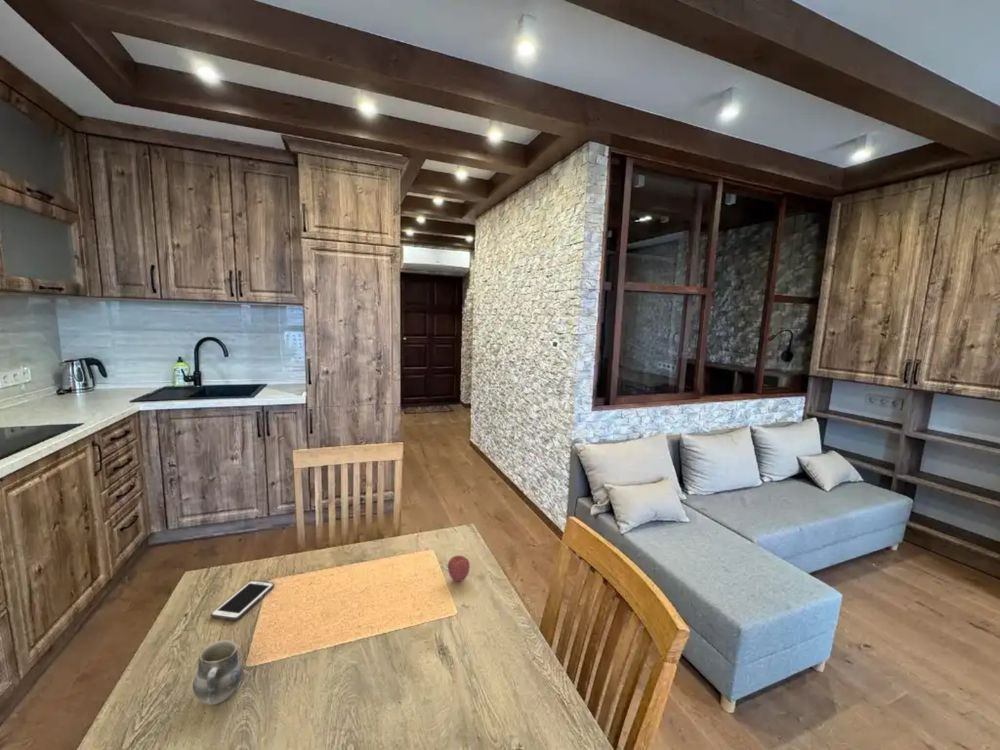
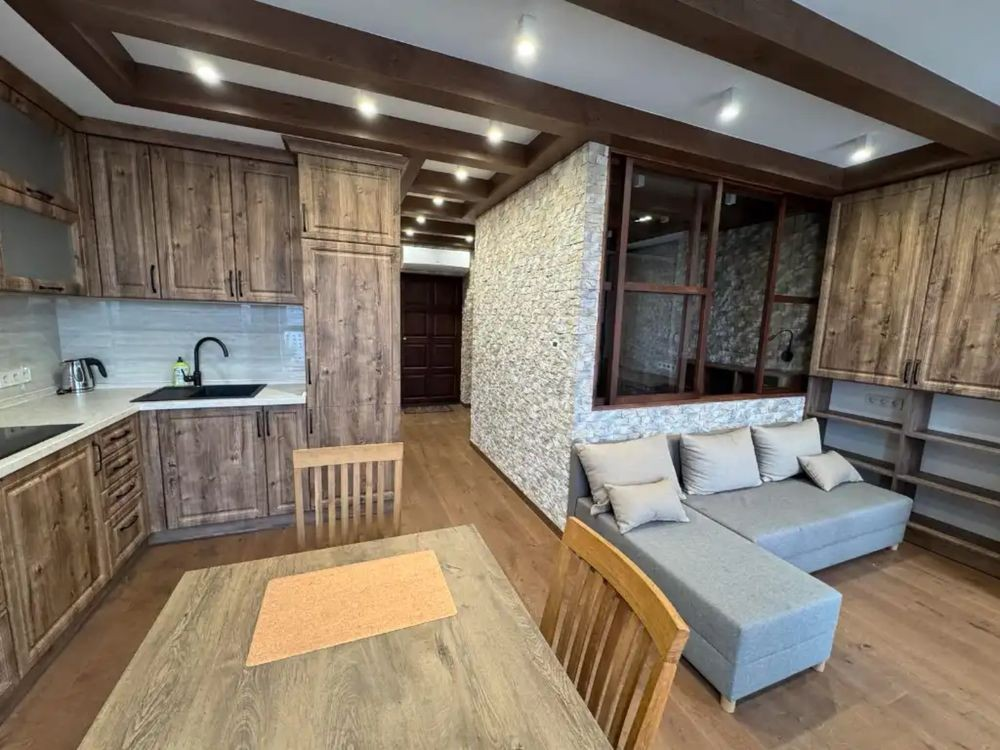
- cup (217, 676)
- cell phone (244, 599)
- fruit (458, 567)
